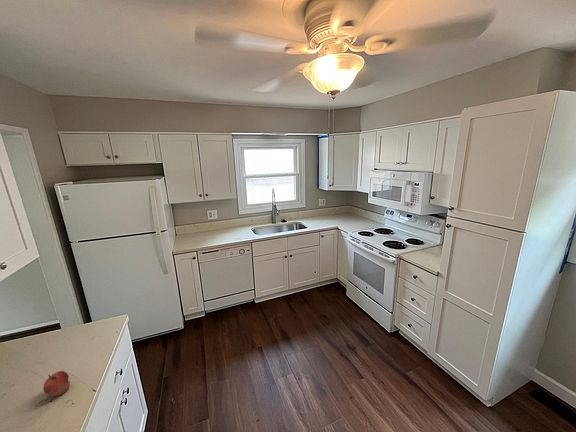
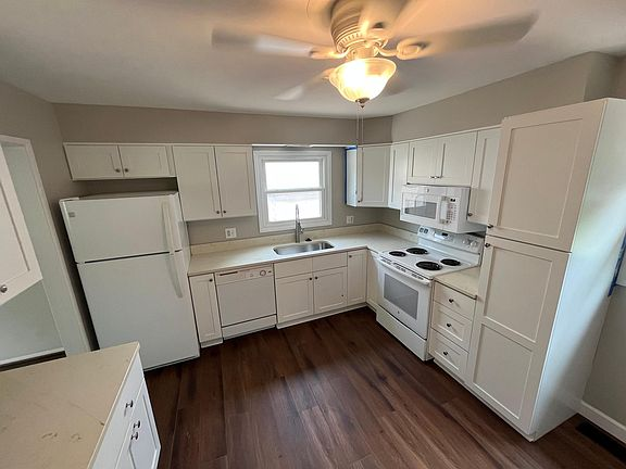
- fruit (56, 383)
